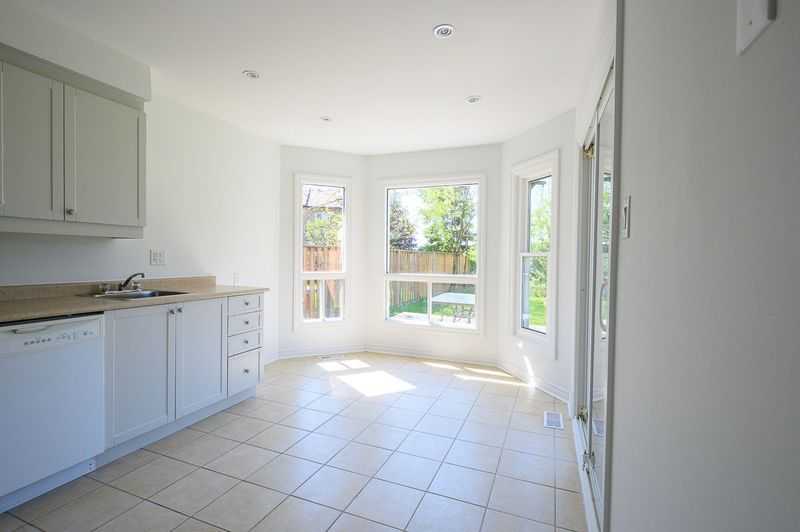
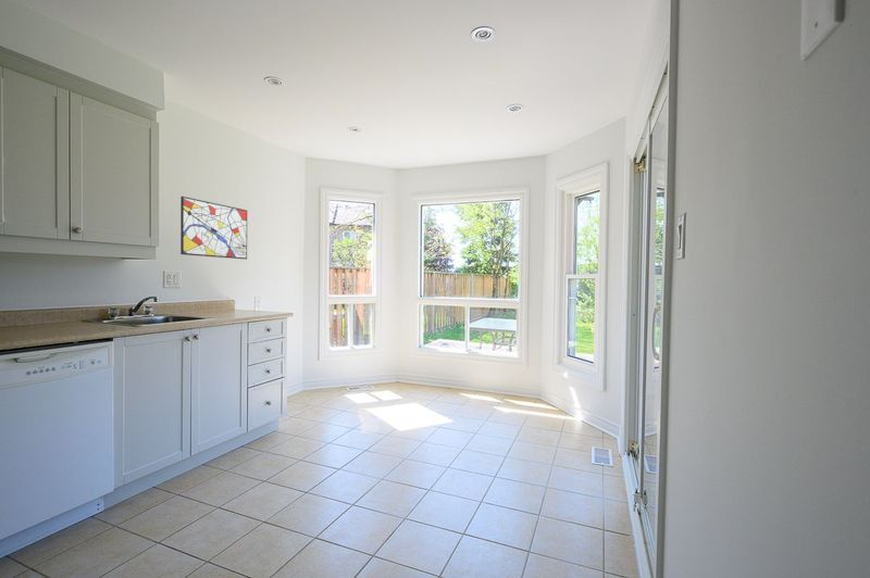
+ wall art (216, 230)
